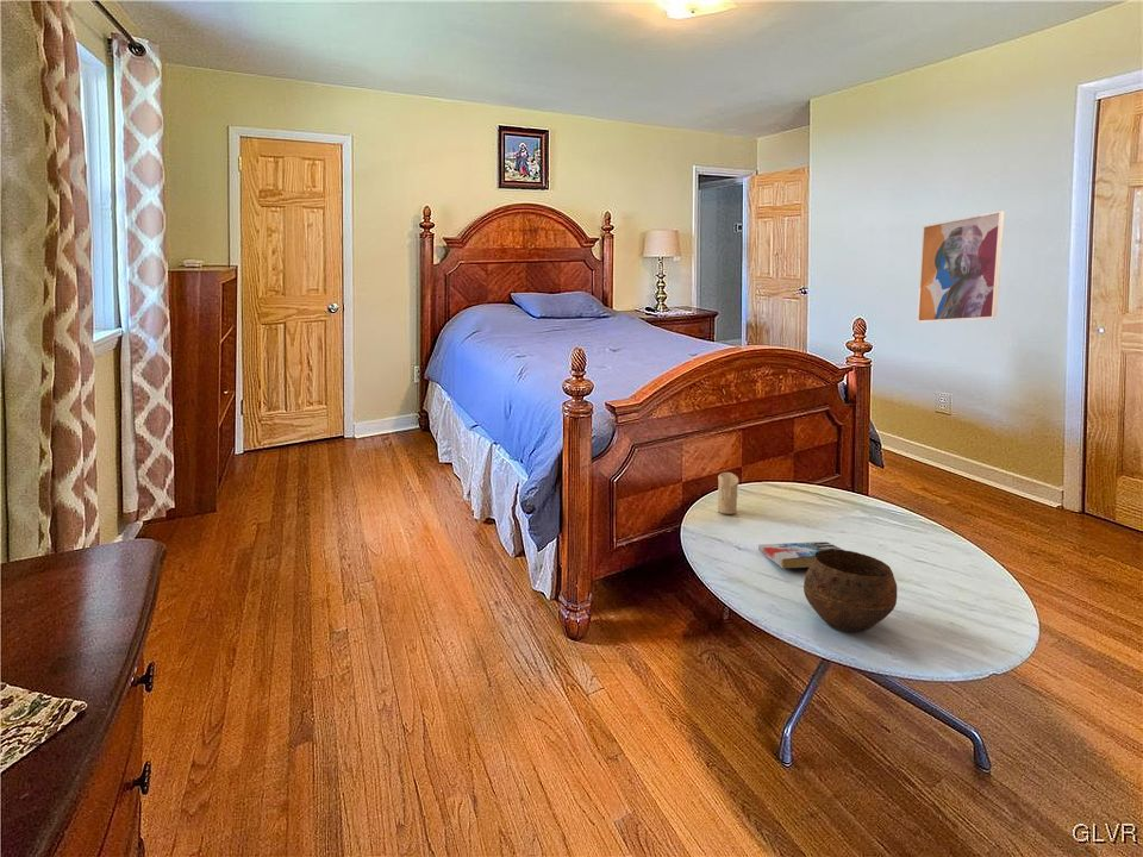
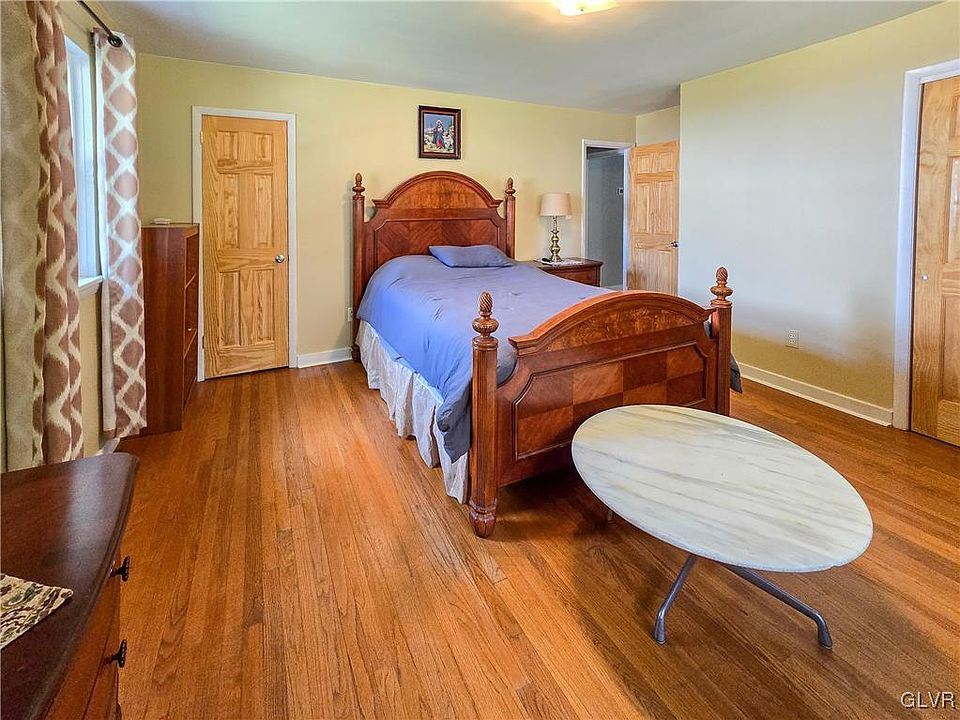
- candle (727, 493)
- bowl (848, 592)
- book (805, 552)
- wall art (957, 269)
